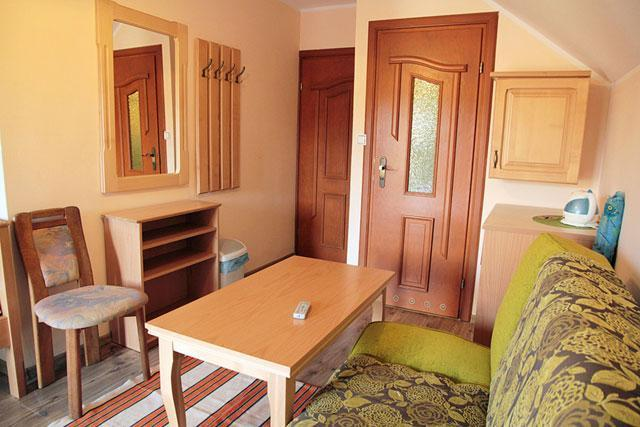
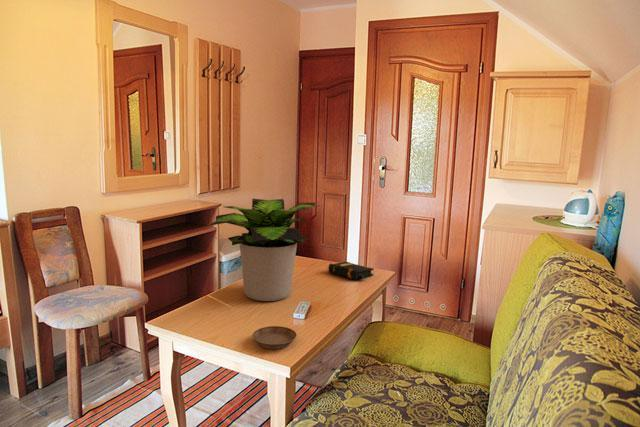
+ potted plant (264, 251)
+ saucer (274, 338)
+ book (352, 270)
